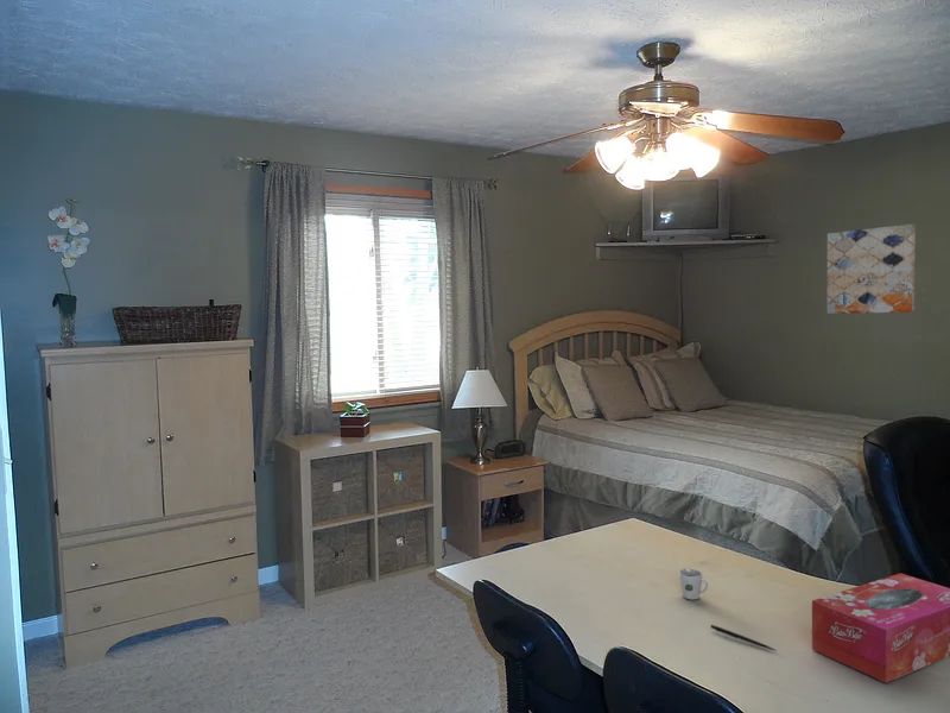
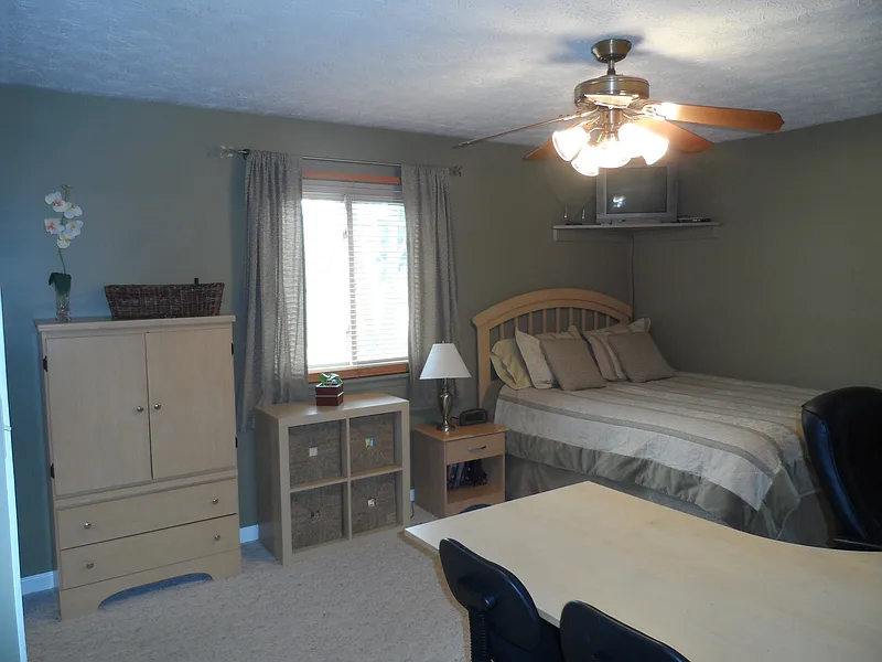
- wall art (868, 271)
- pen (742, 637)
- cup (694, 576)
- tissue box (893, 623)
